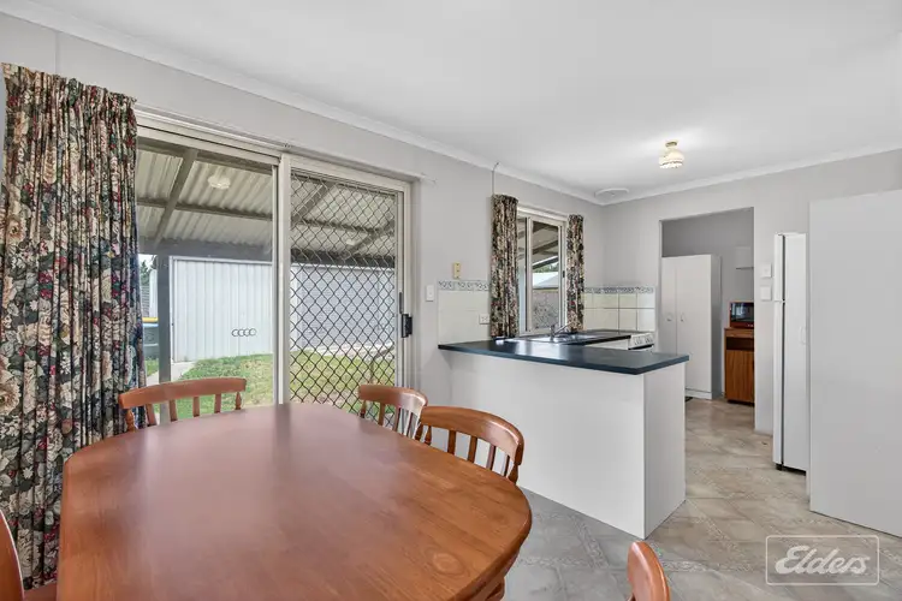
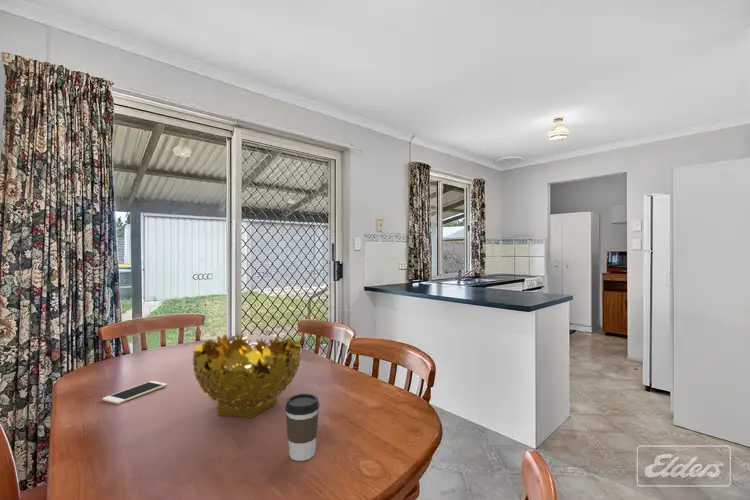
+ coffee cup (302, 426)
+ cell phone (136, 391)
+ decorative bowl (249, 373)
